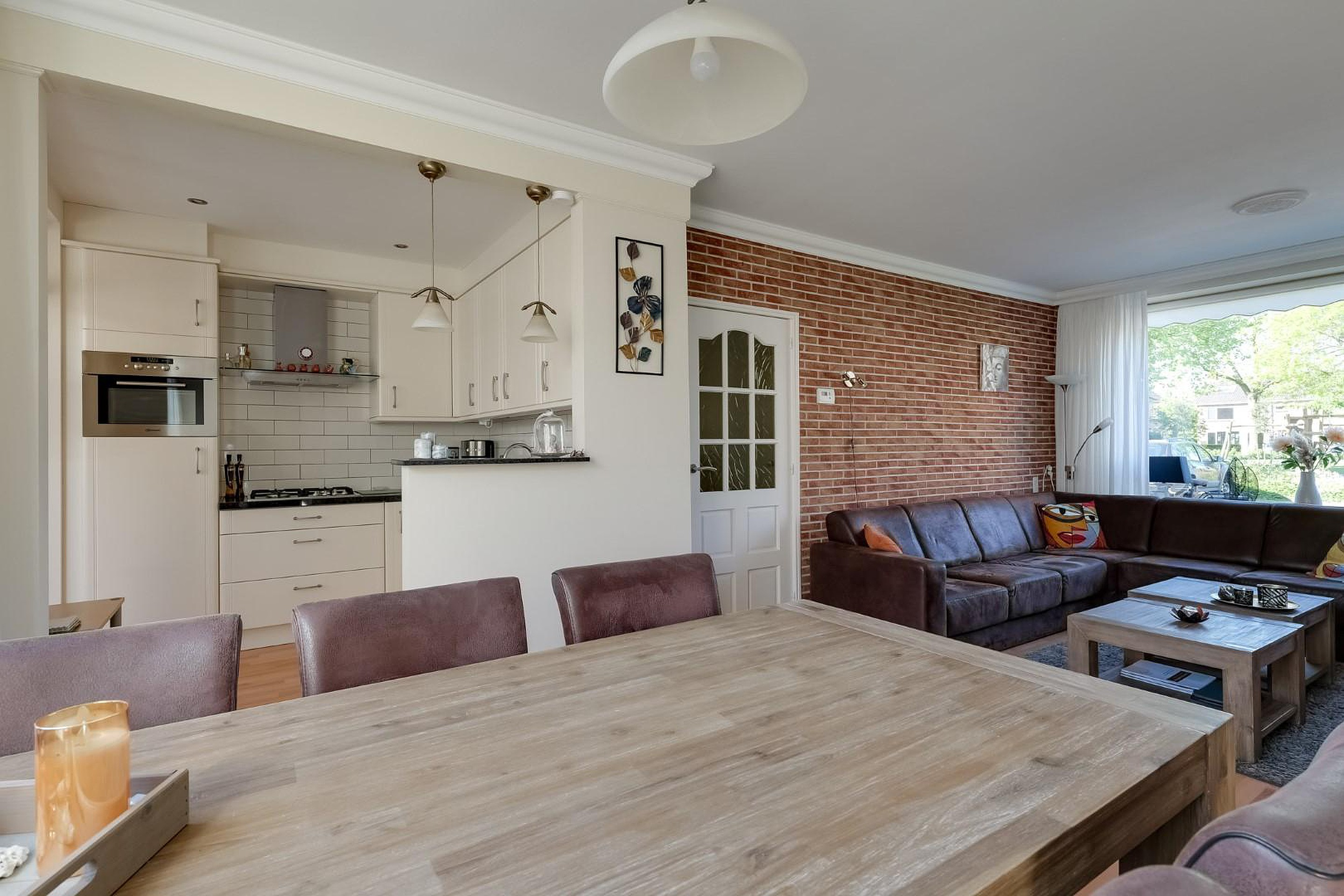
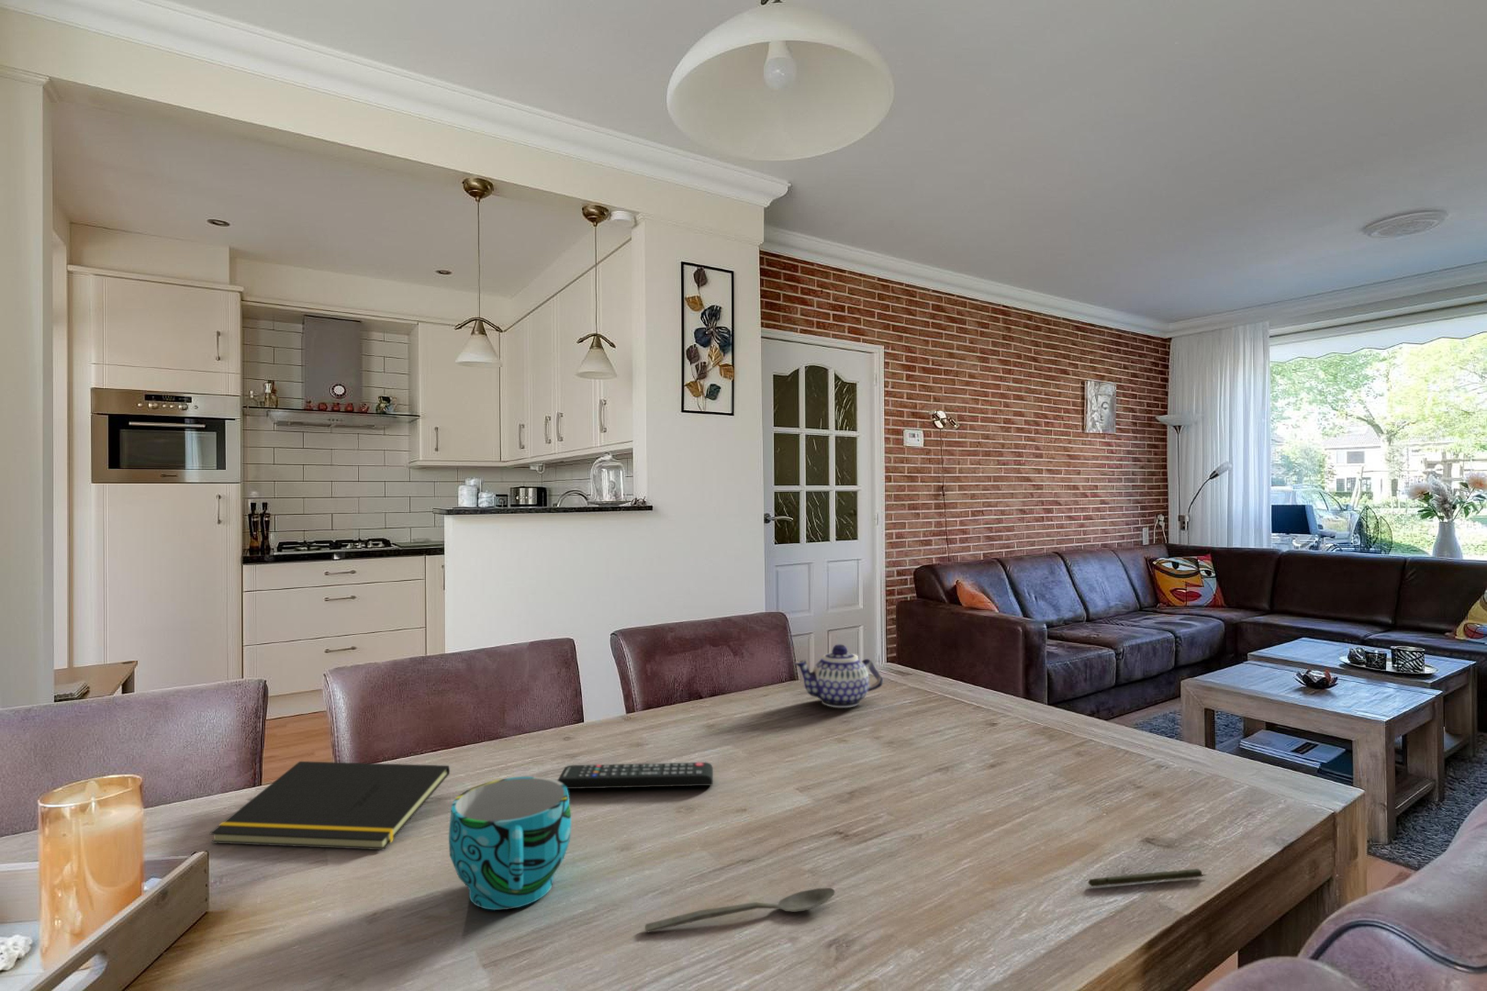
+ remote control (636, 776)
+ notepad (339, 801)
+ pen (1148, 877)
+ teapot (839, 674)
+ cup (516, 845)
+ spoon (742, 909)
